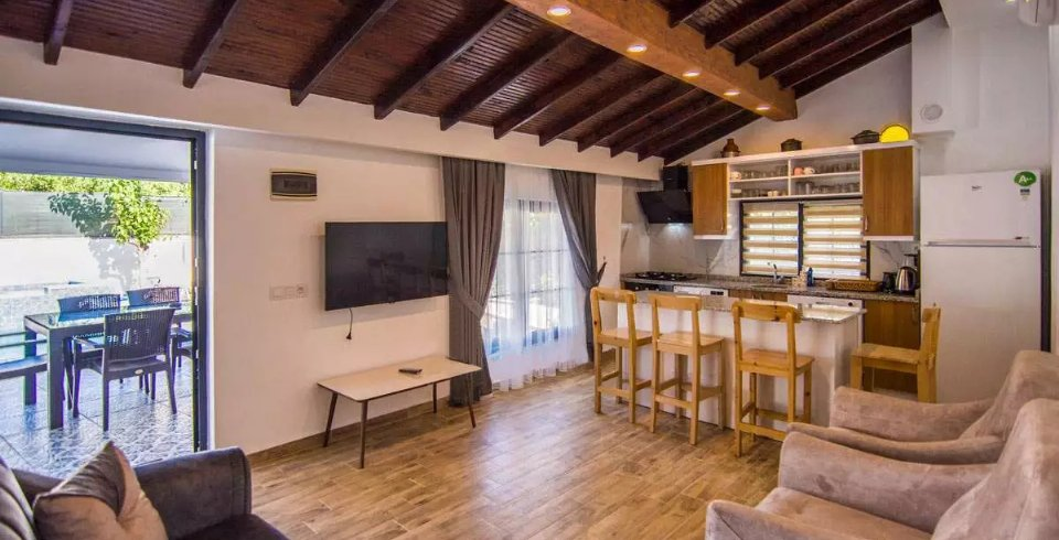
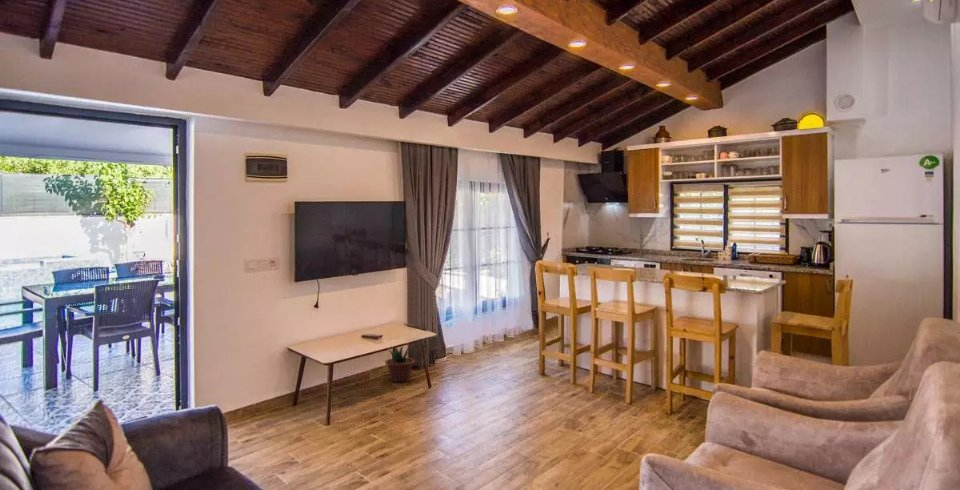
+ potted plant (397, 362)
